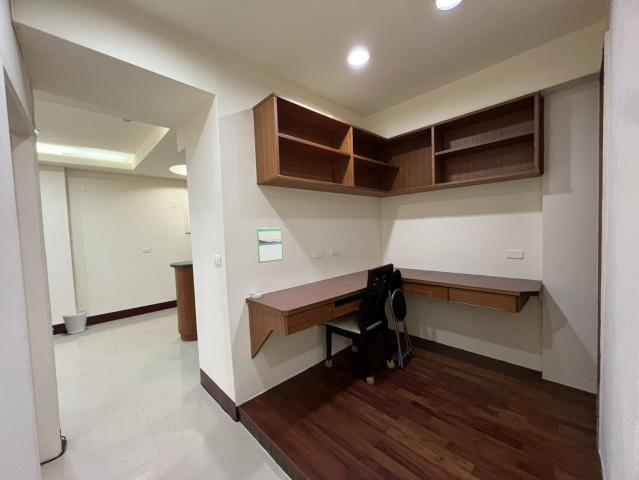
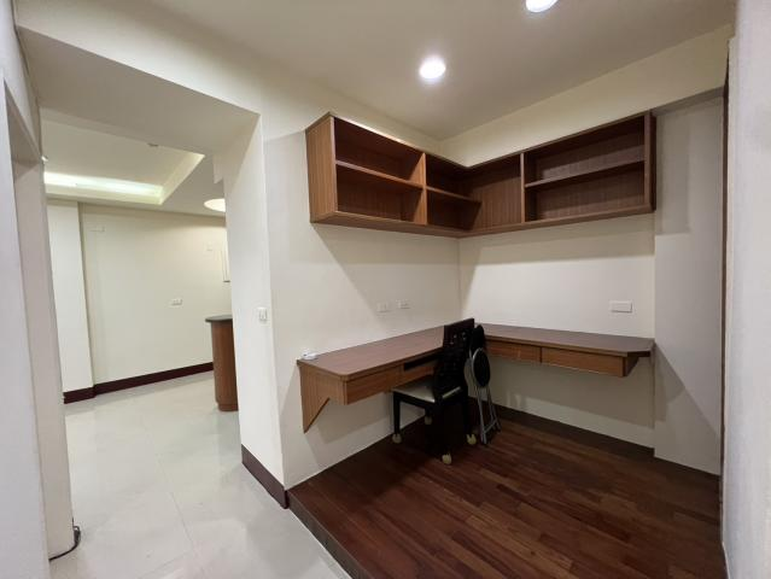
- wastebasket (75, 321)
- calendar (270, 244)
